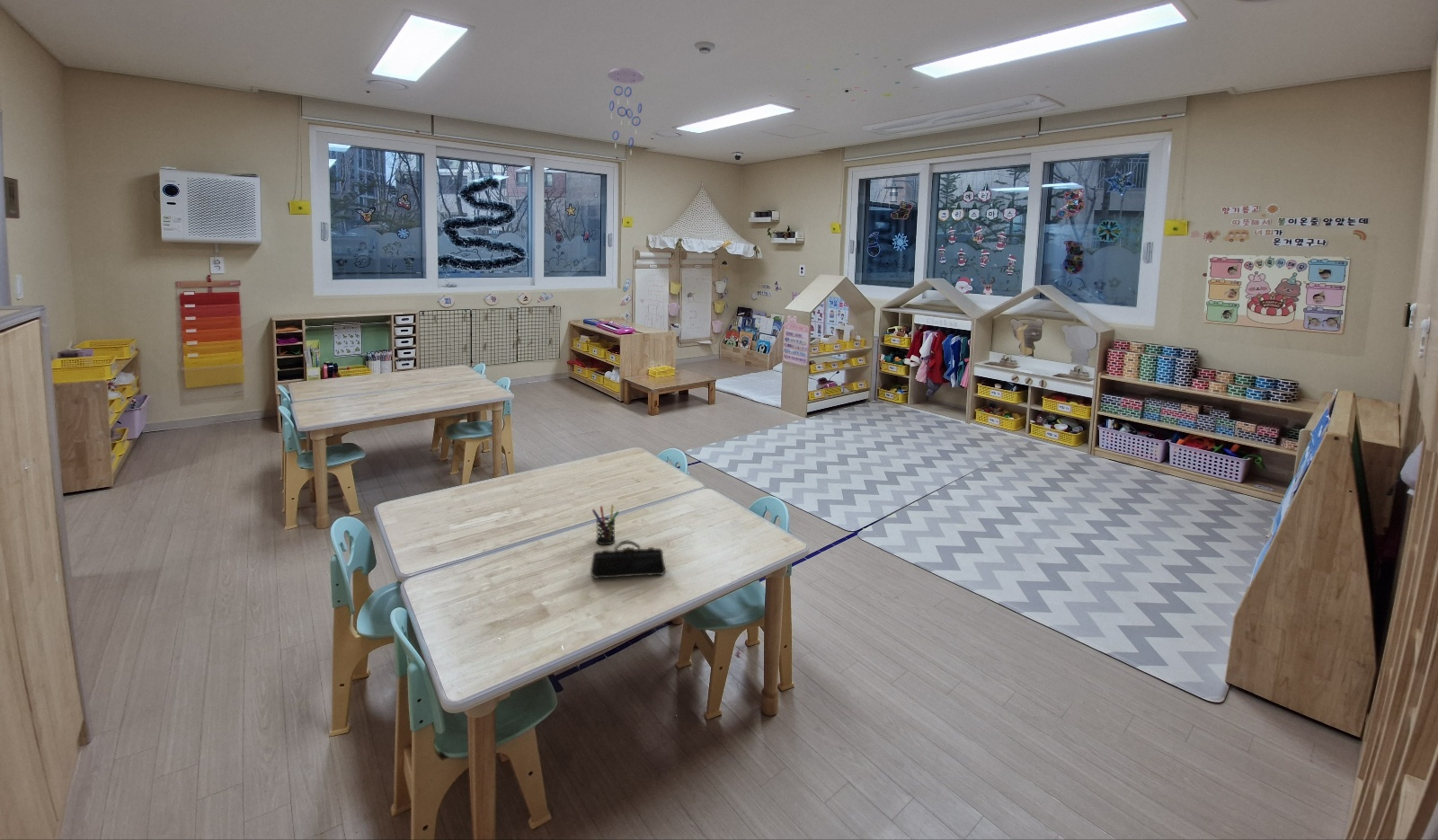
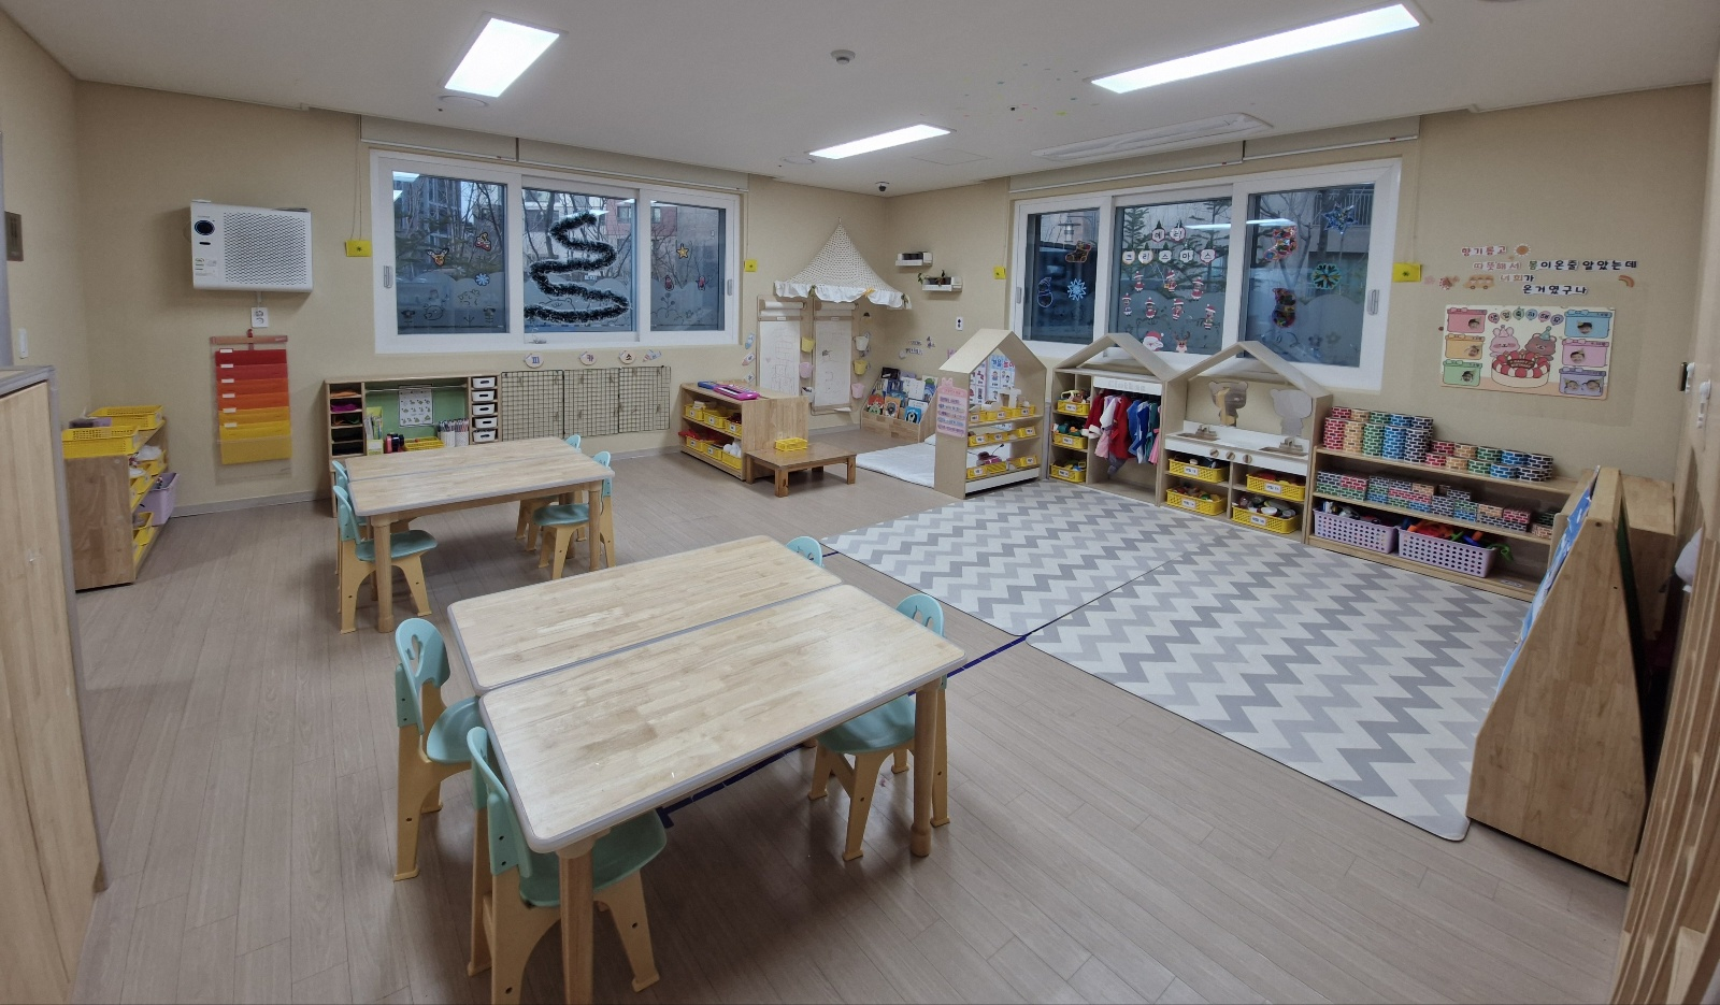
- pencil case (628, 556)
- ceiling mobile (626, 113)
- pen holder (607, 523)
